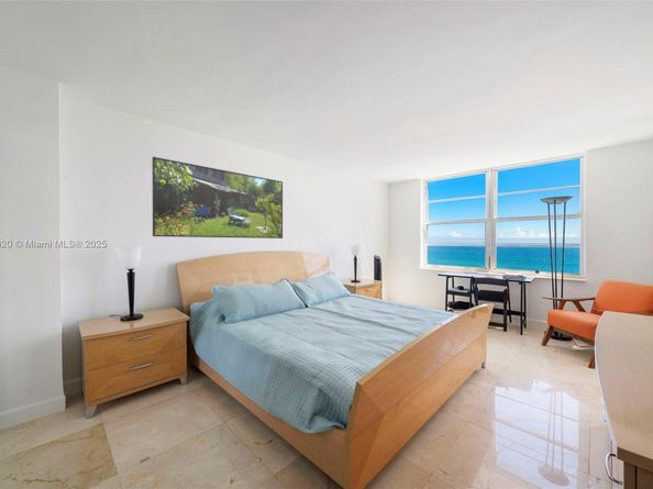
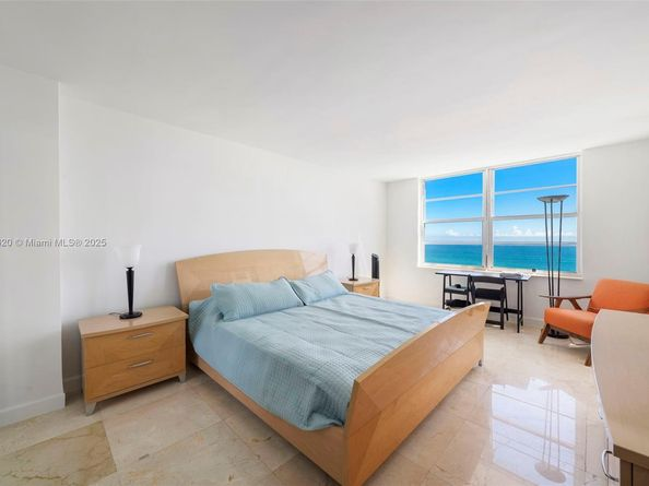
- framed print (228, 204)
